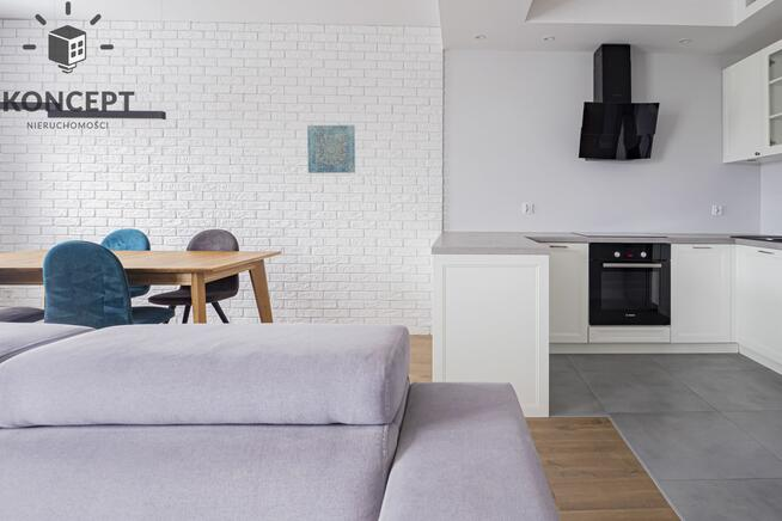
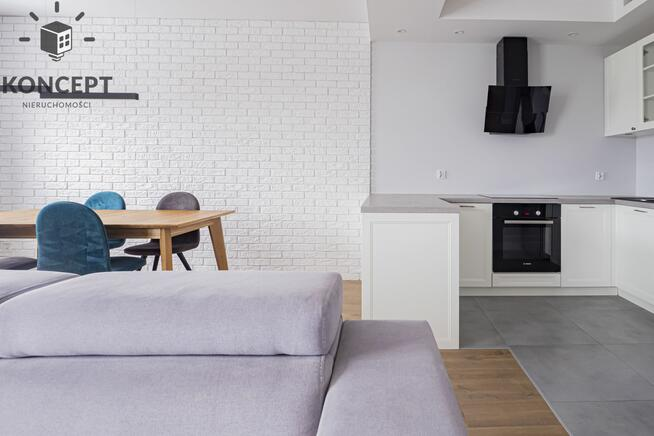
- wall art (331, 148)
